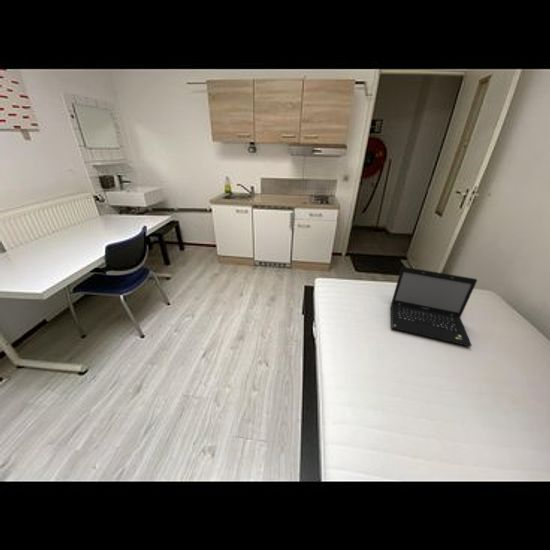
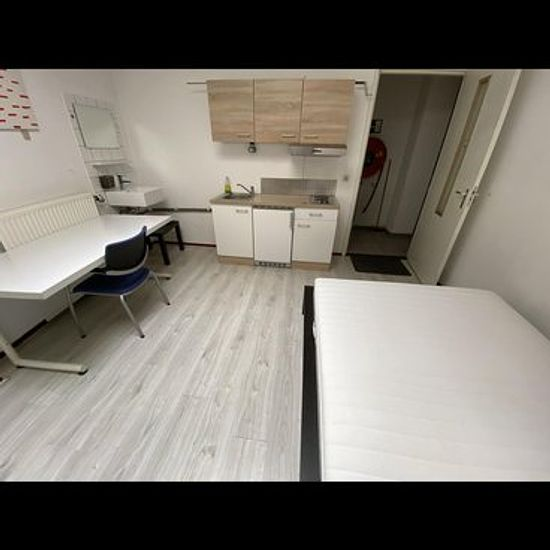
- laptop (433, 304)
